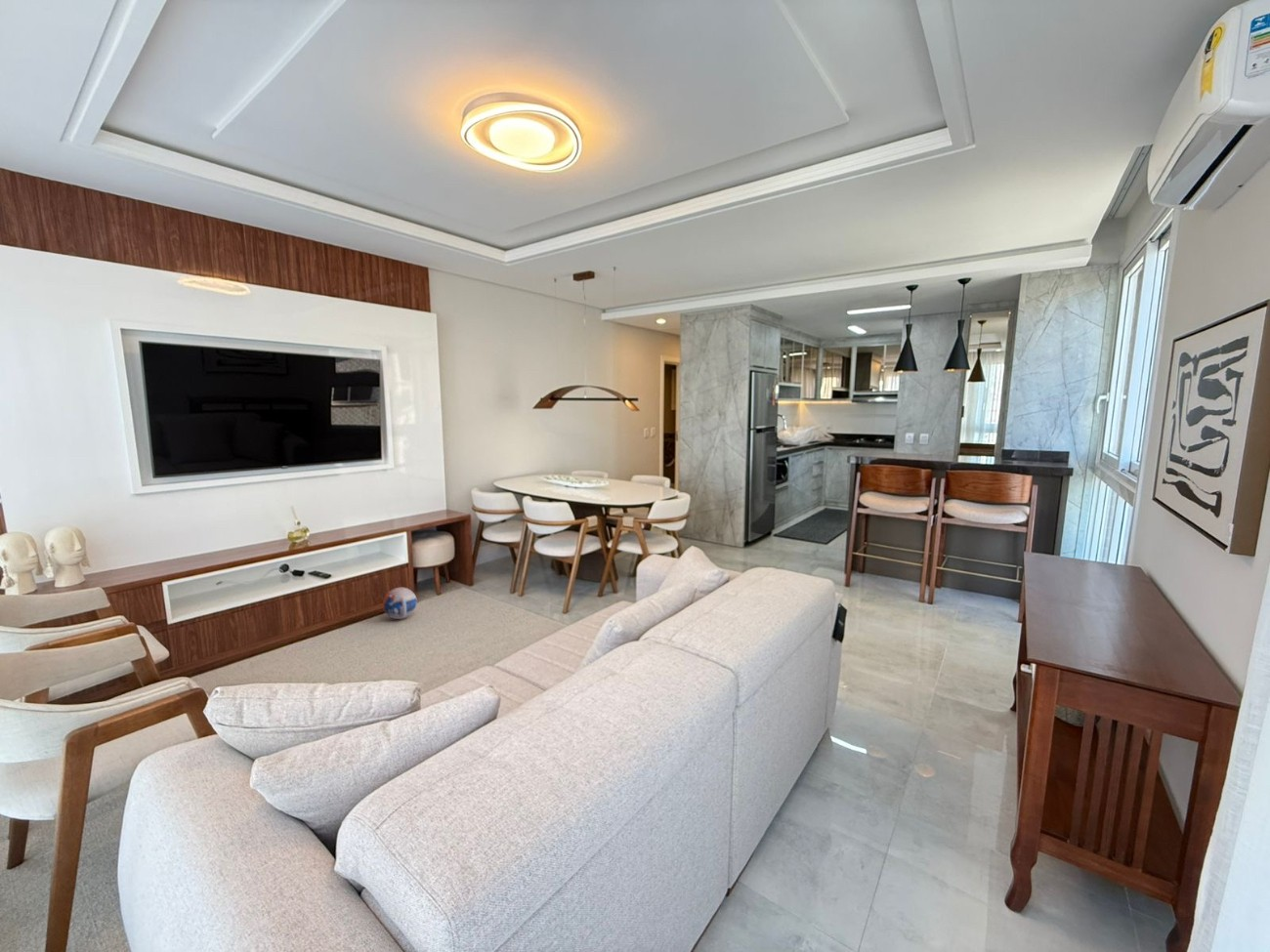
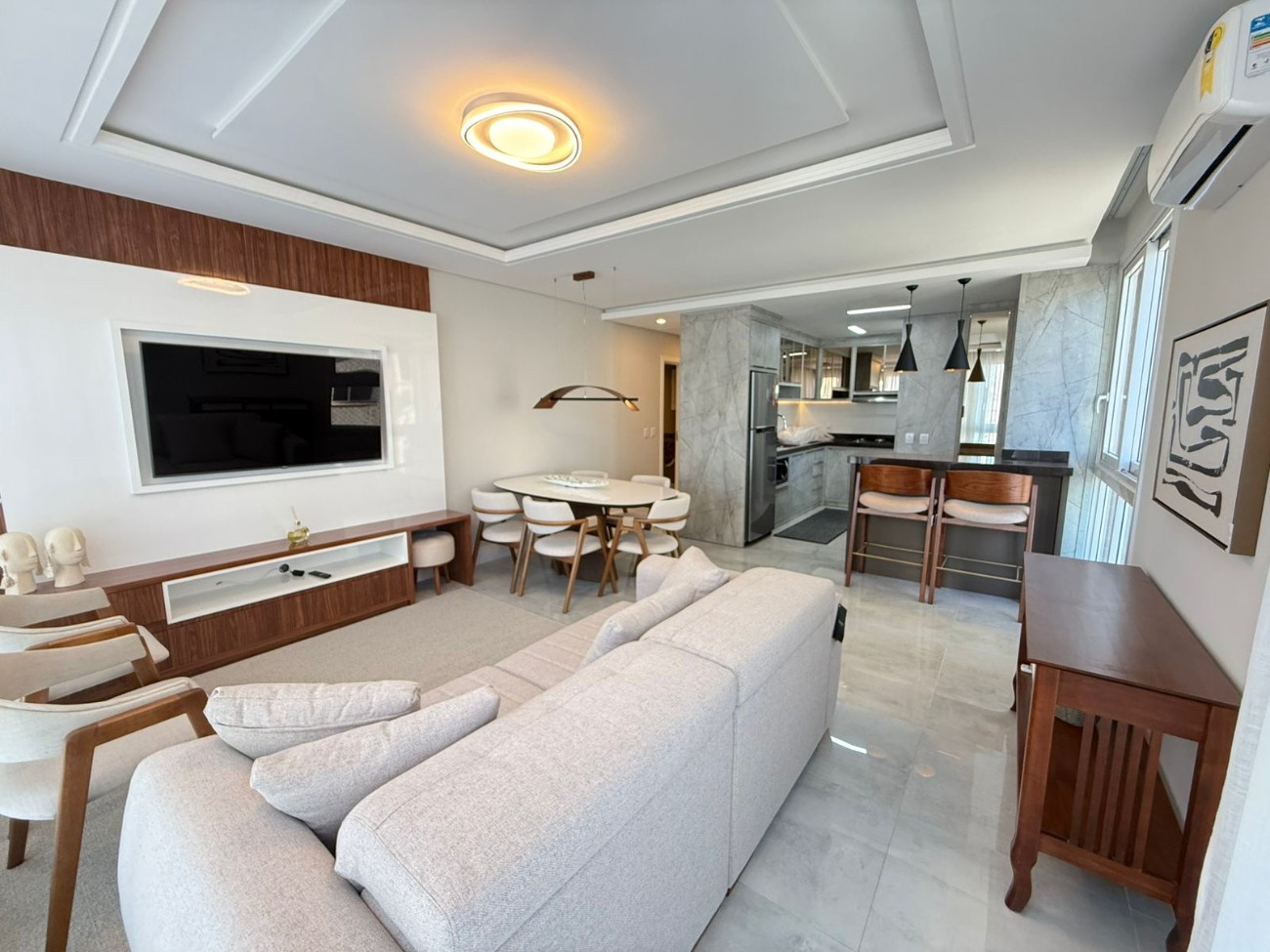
- ball (400, 602)
